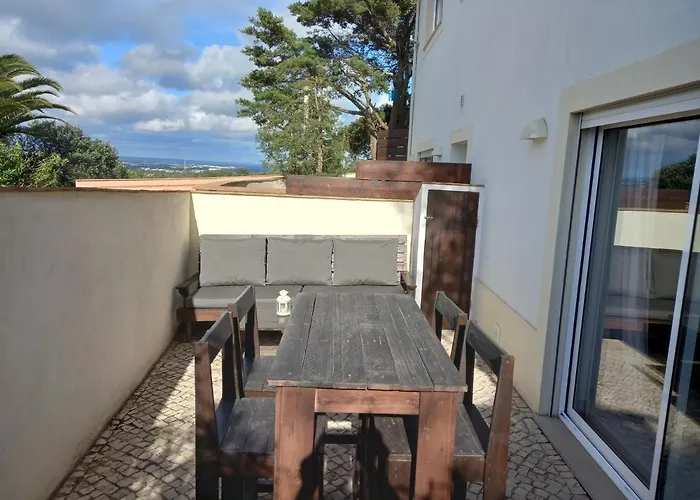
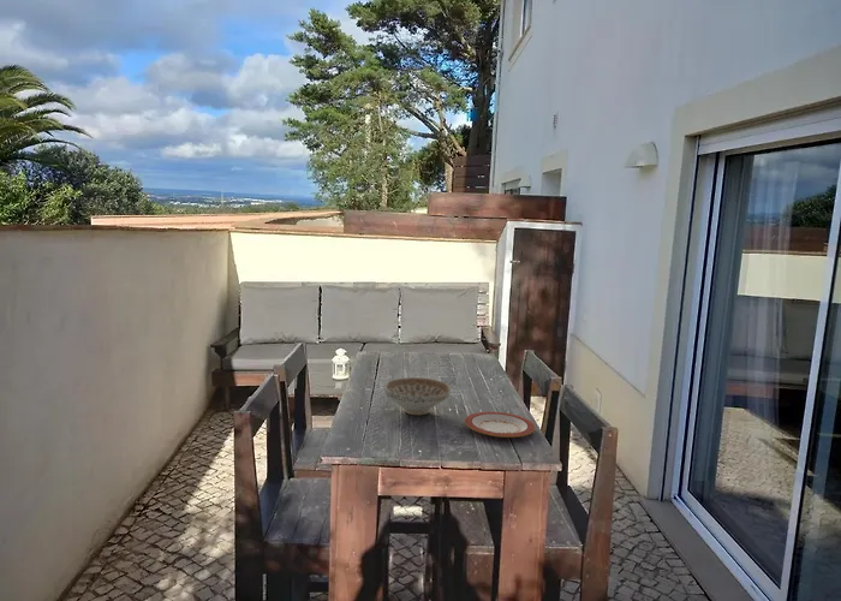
+ plate (499, 426)
+ decorative bowl (417, 398)
